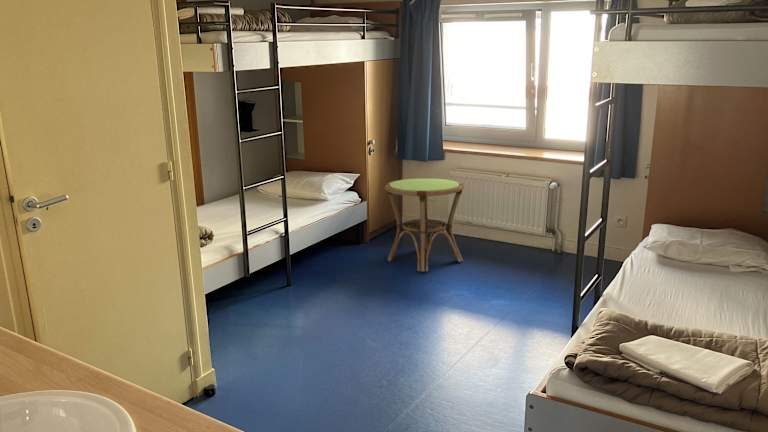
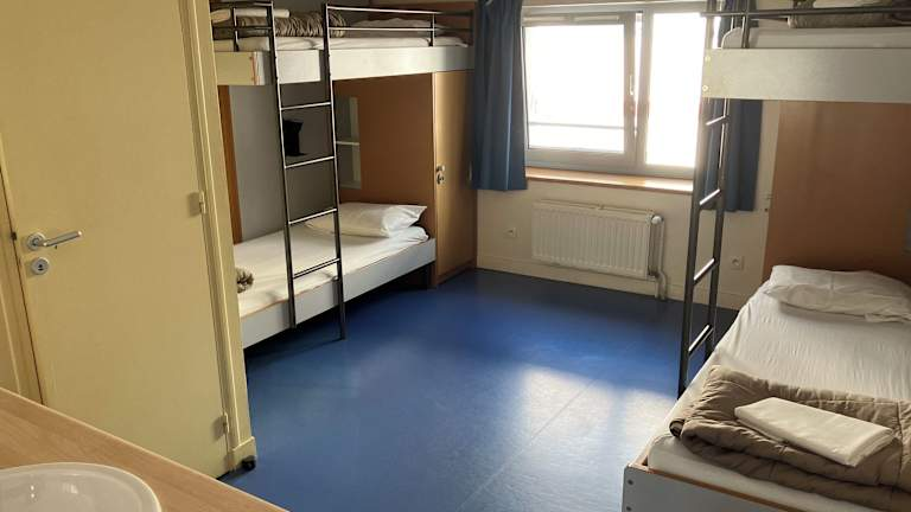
- side table (424, 222)
